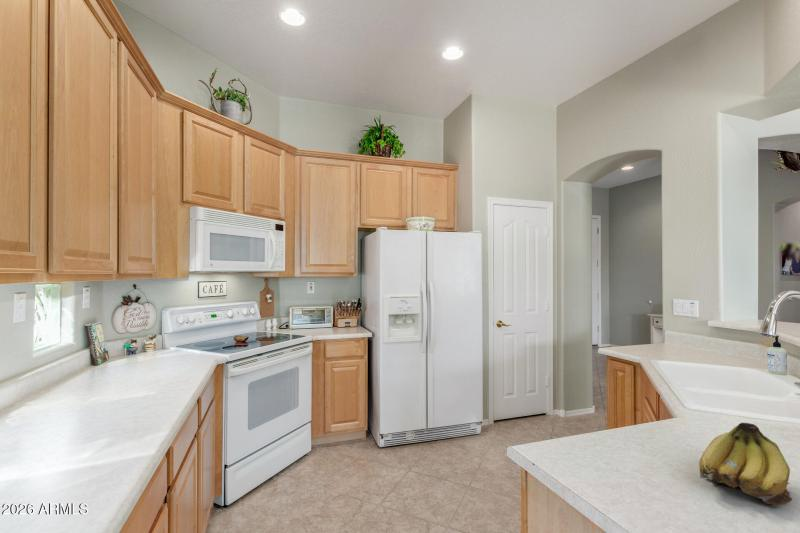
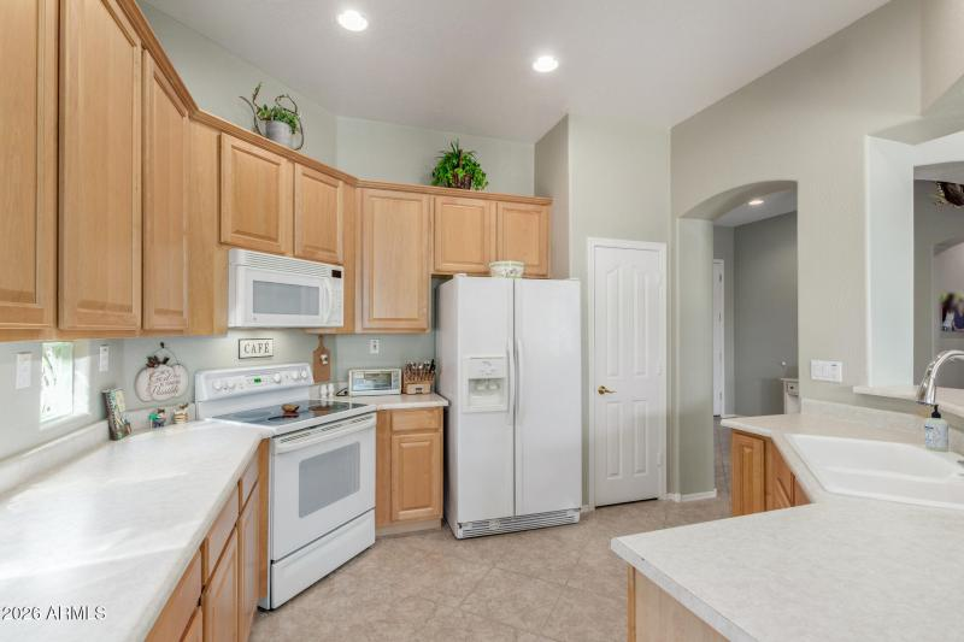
- fruit (742, 459)
